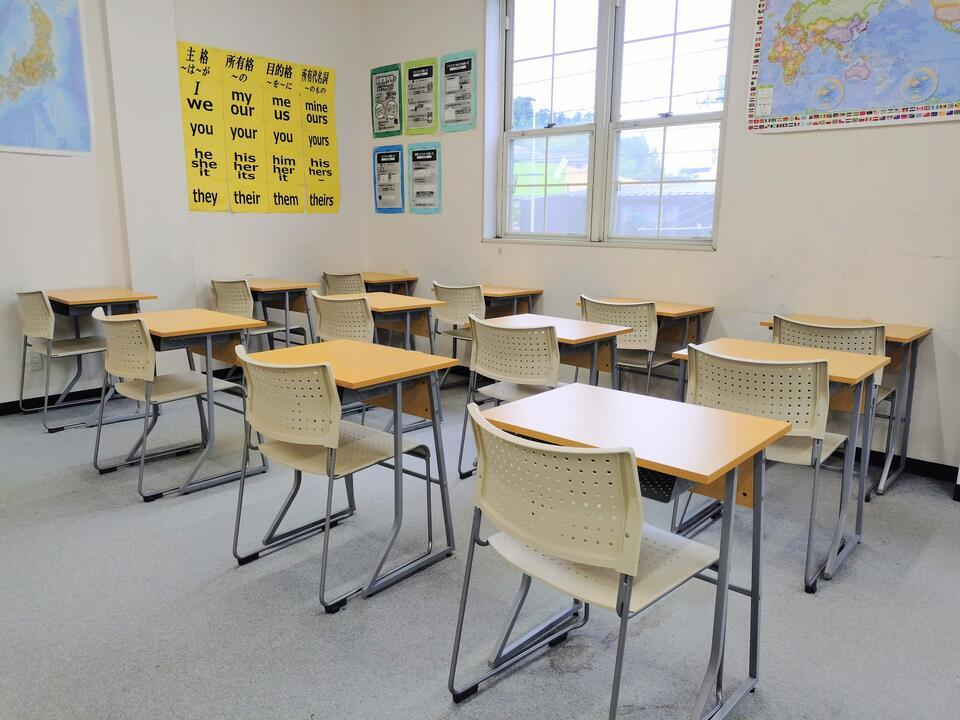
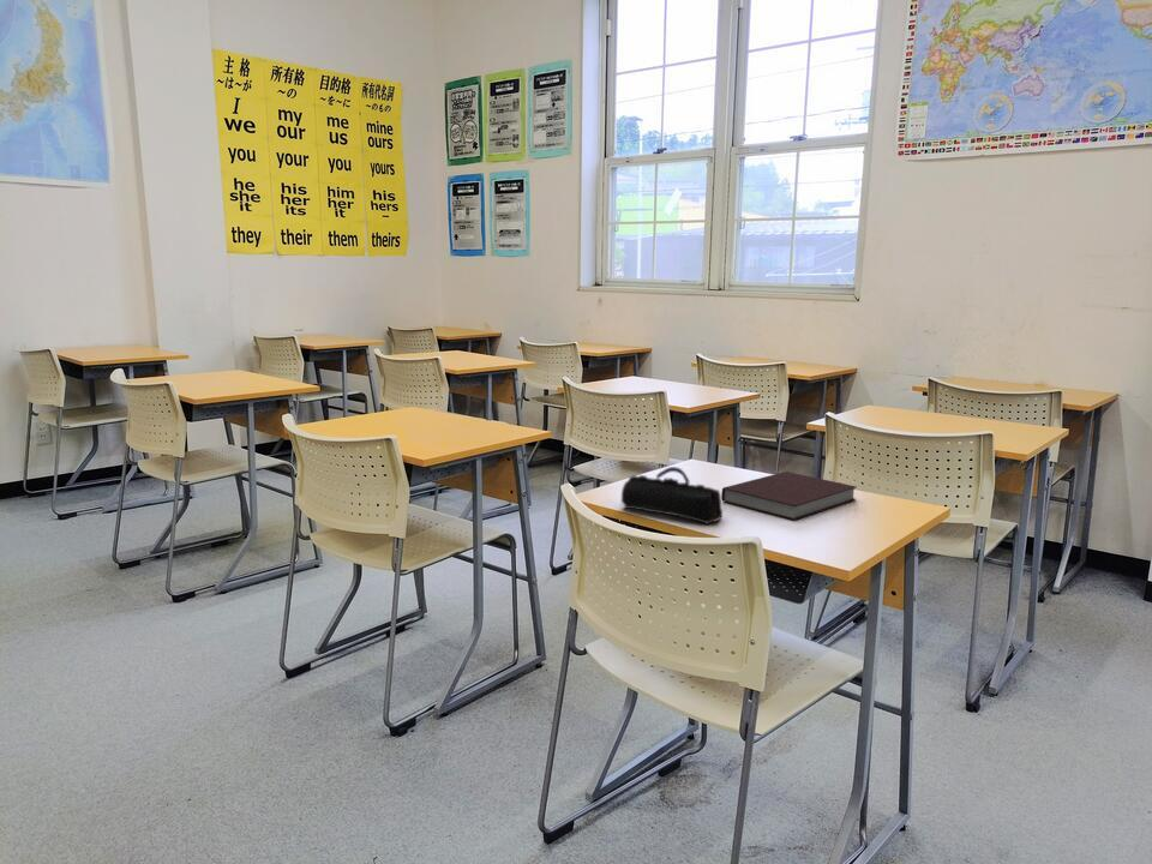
+ pencil case (671, 490)
+ notebook (788, 493)
